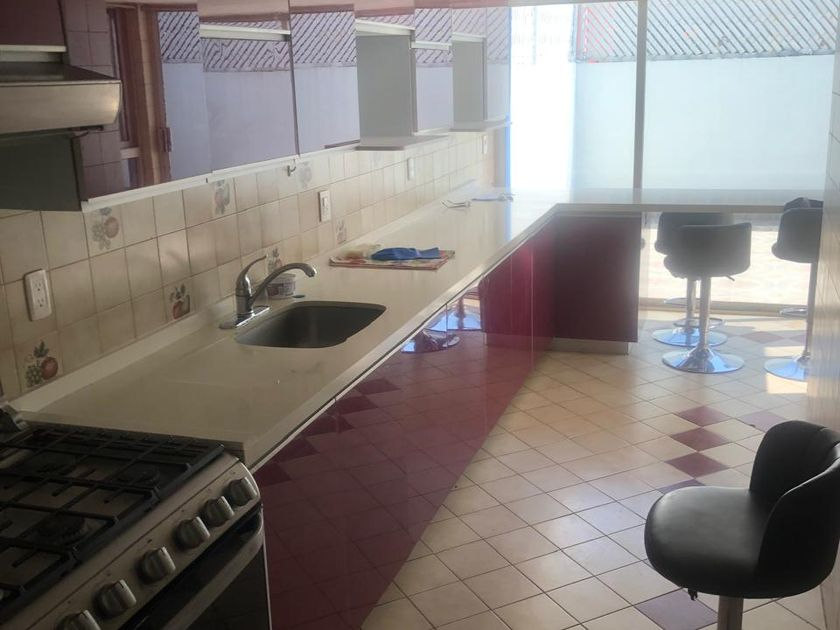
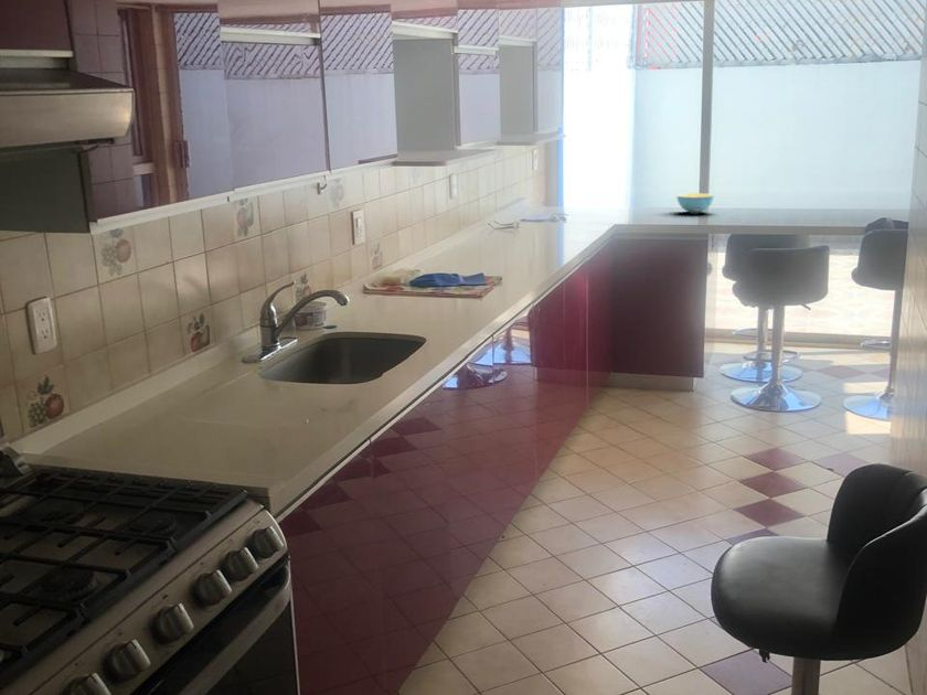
+ cereal bowl (694, 203)
